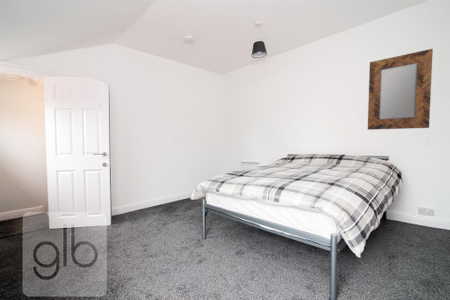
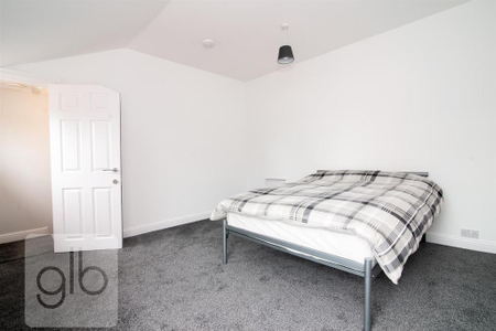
- home mirror (397, 92)
